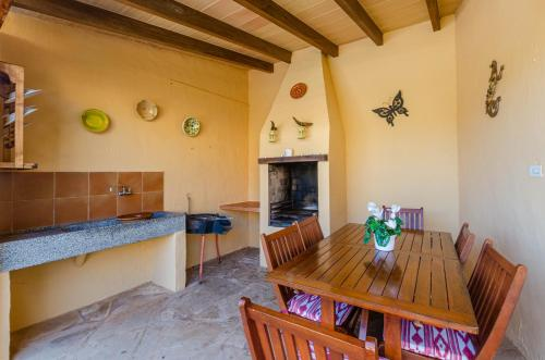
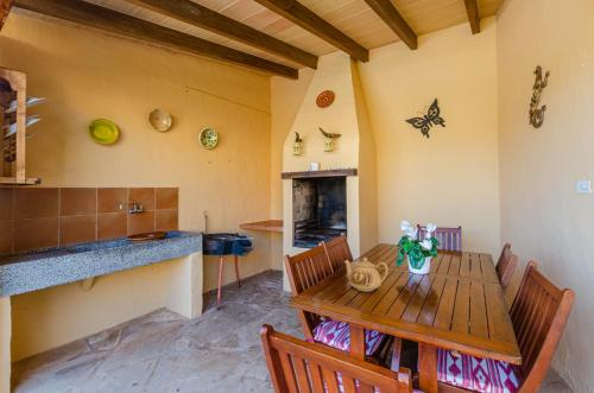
+ teapot (365, 272)
